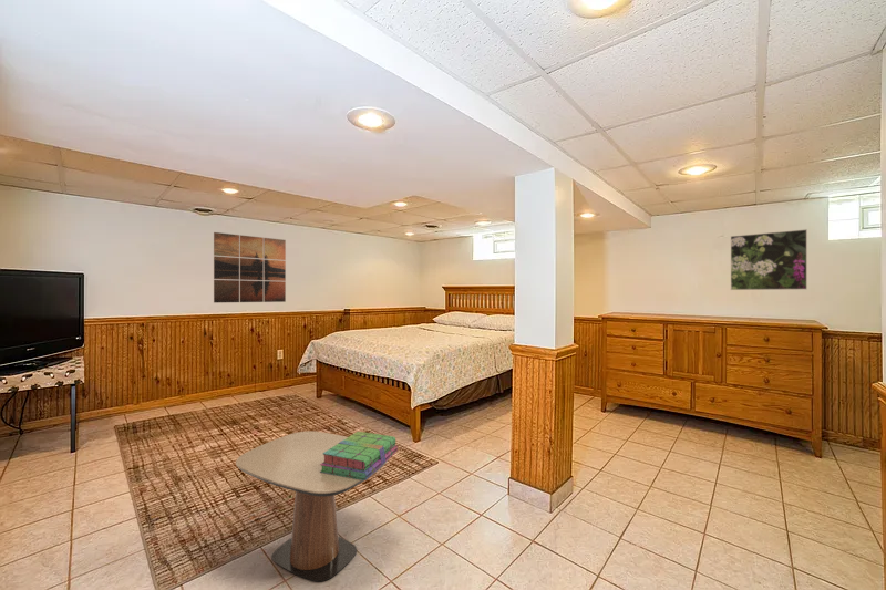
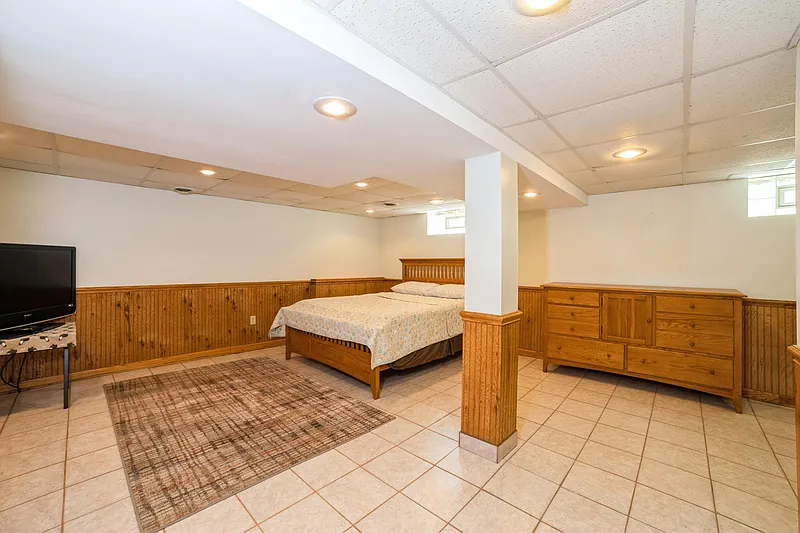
- wall art (251, 269)
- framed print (766, 261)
- side table (315, 504)
- stack of books (361, 452)
